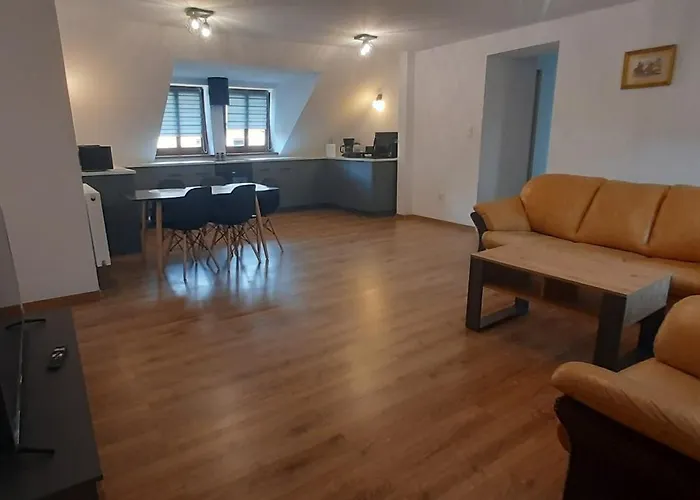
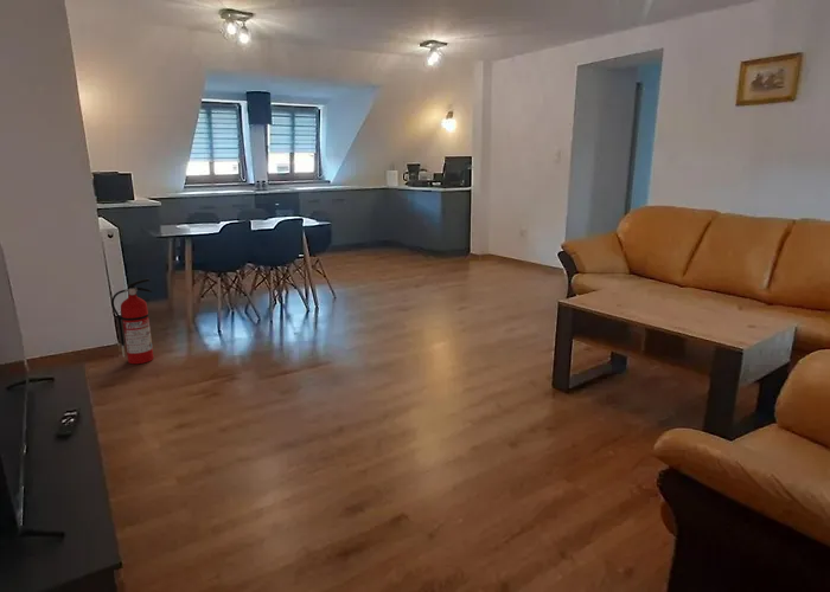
+ fire extinguisher (135, 321)
